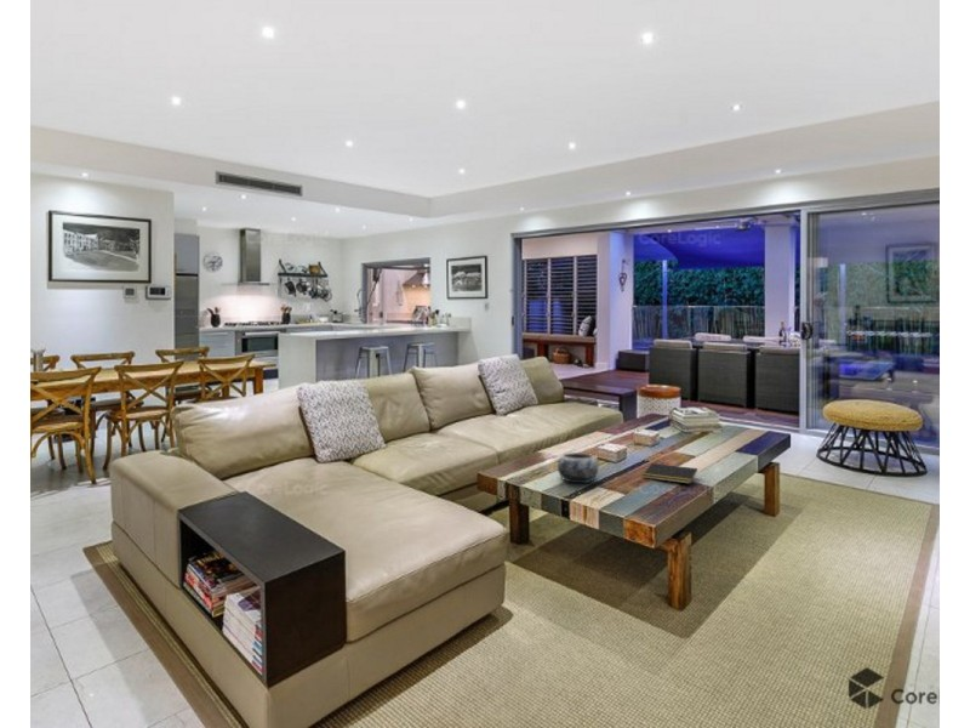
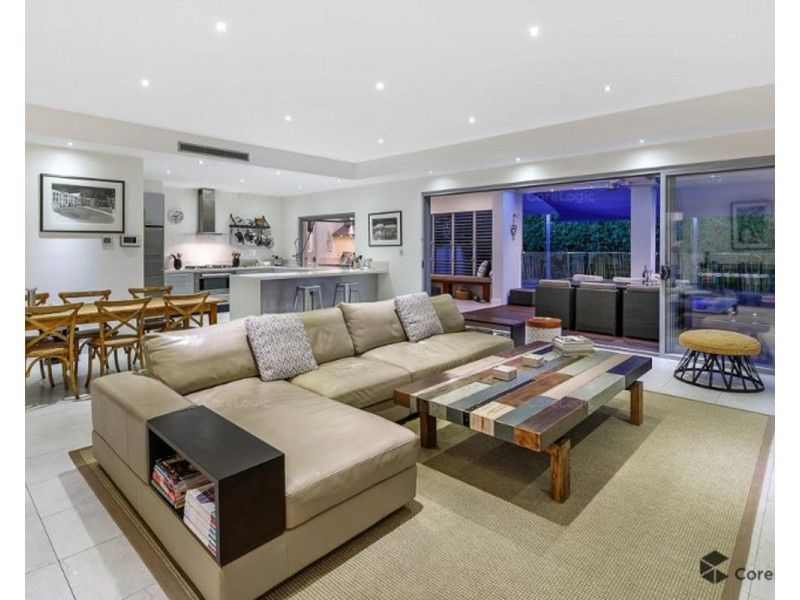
- decorative bowl (577, 467)
- notepad (669, 472)
